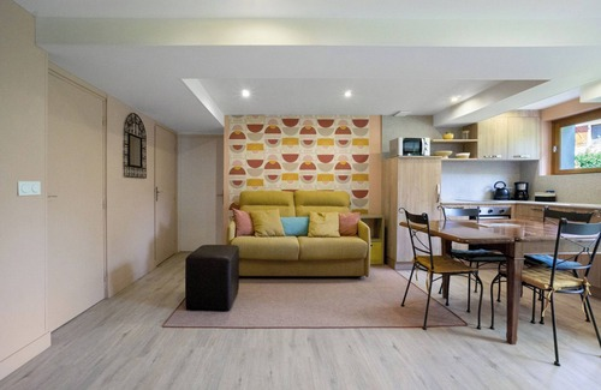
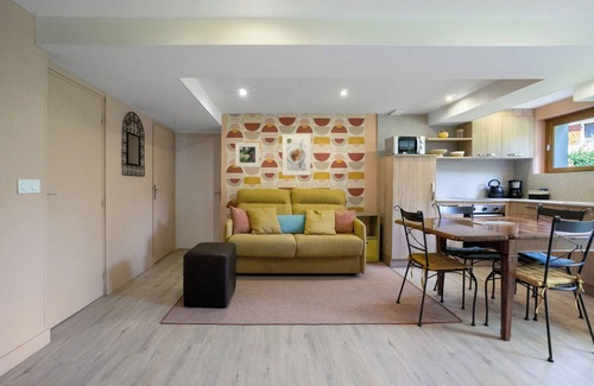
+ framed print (296, 154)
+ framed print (247, 154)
